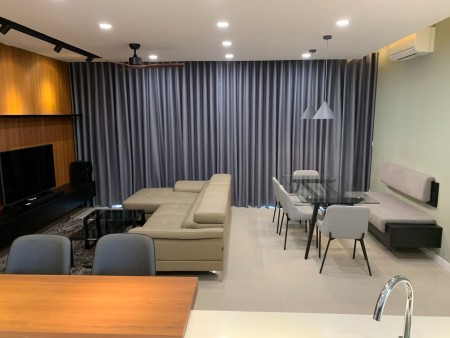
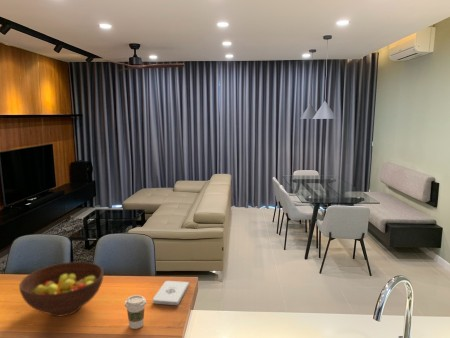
+ notepad (171, 292)
+ coffee cup (135, 312)
+ fruit bowl (64, 293)
